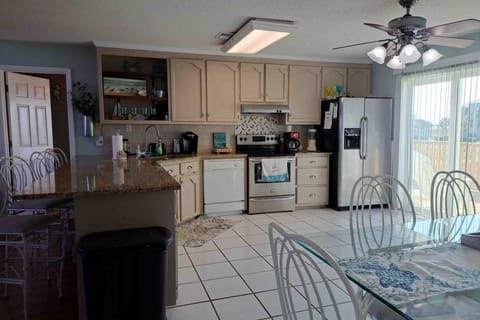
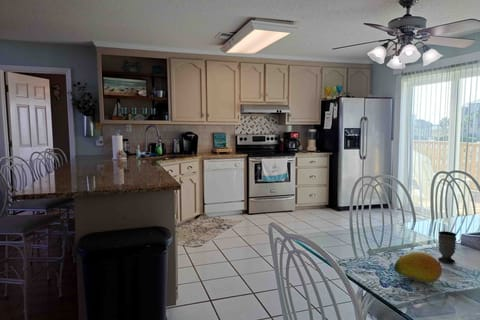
+ fruit (417, 266)
+ cup (446, 246)
